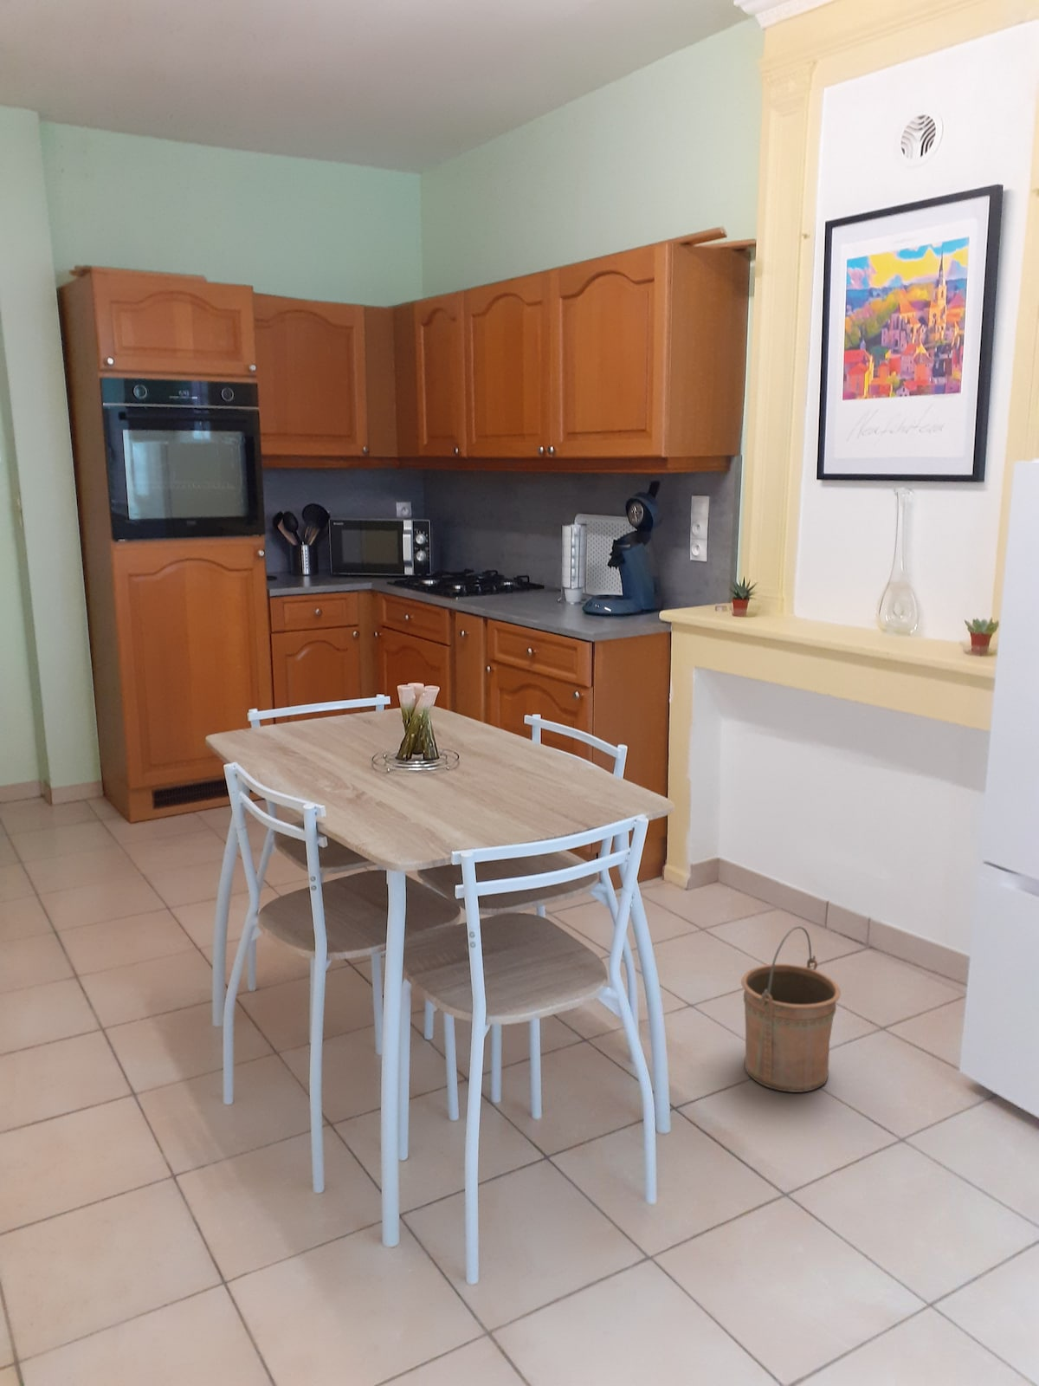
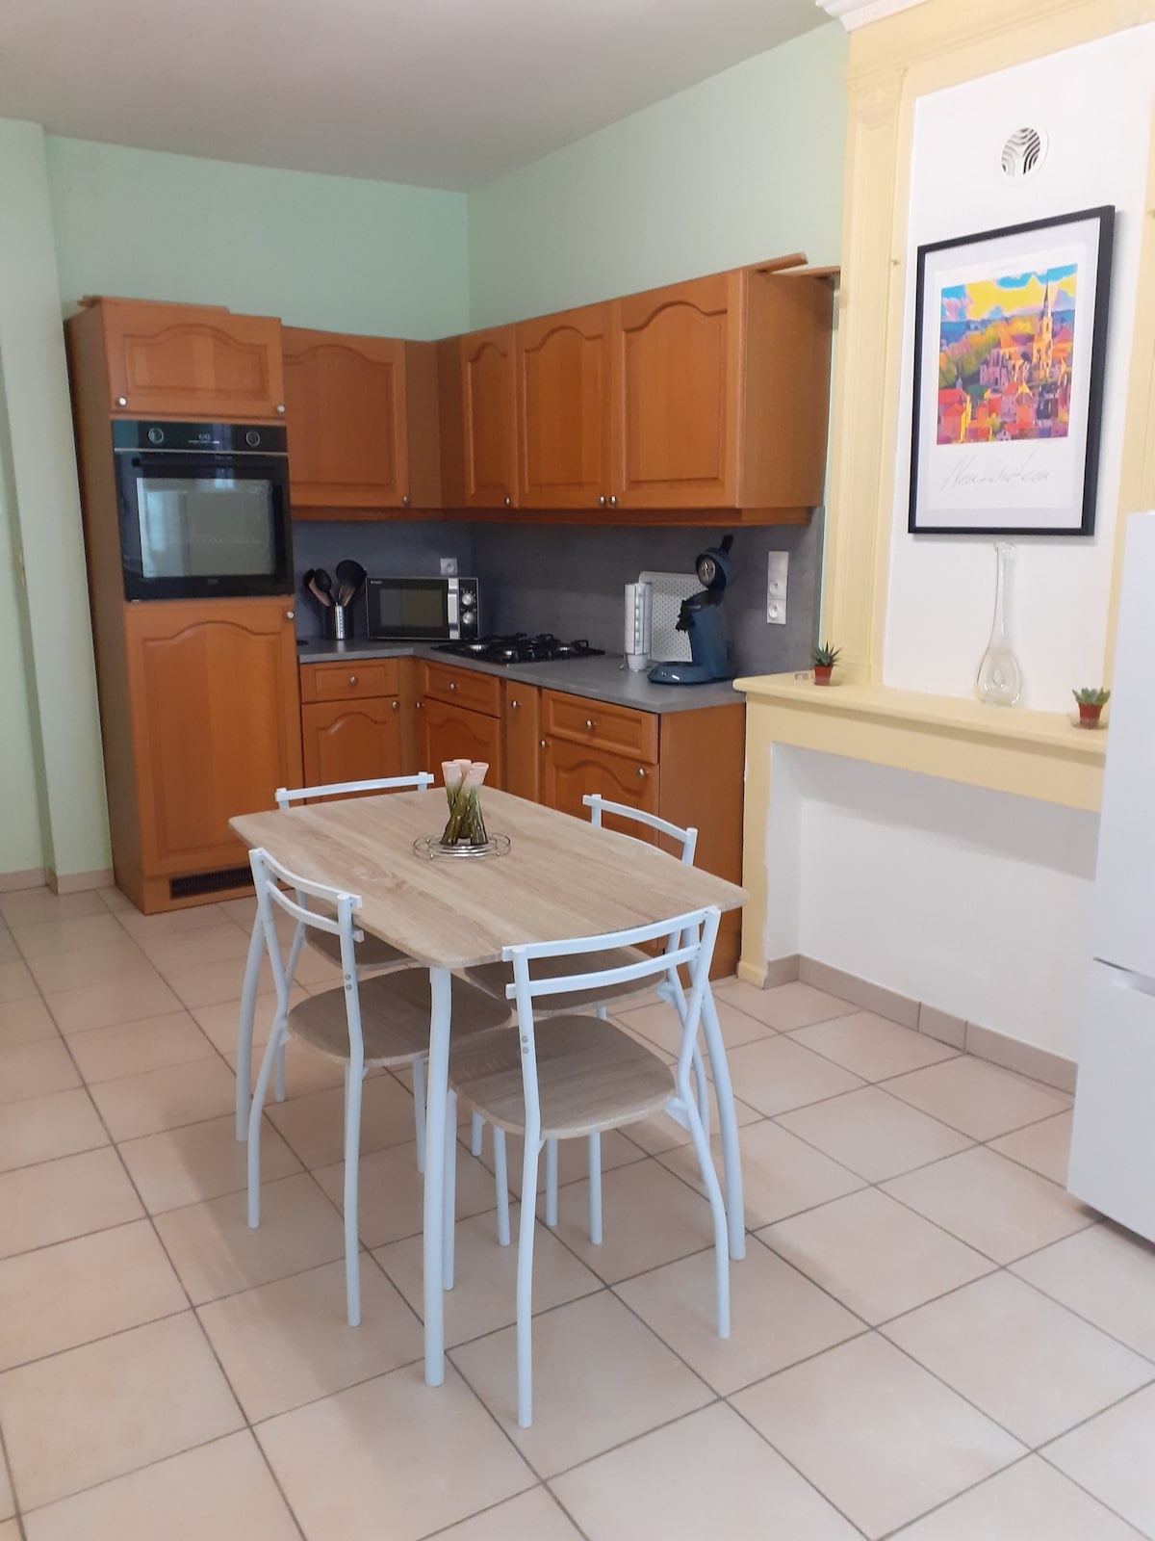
- bucket (790, 1000)
